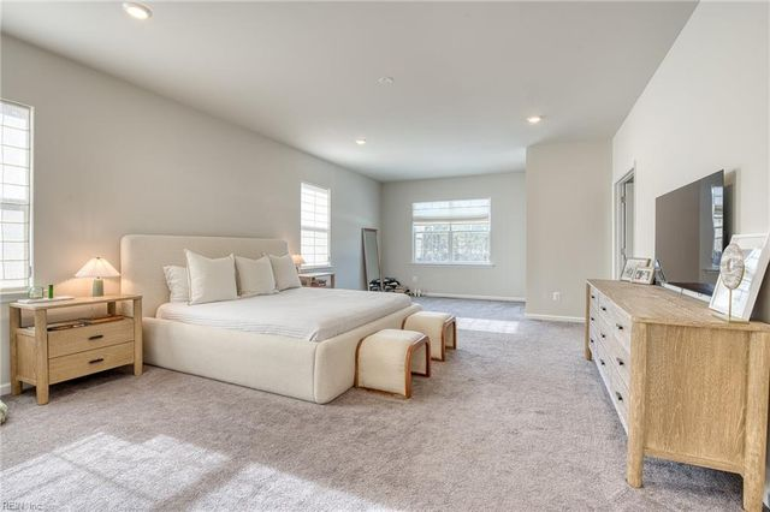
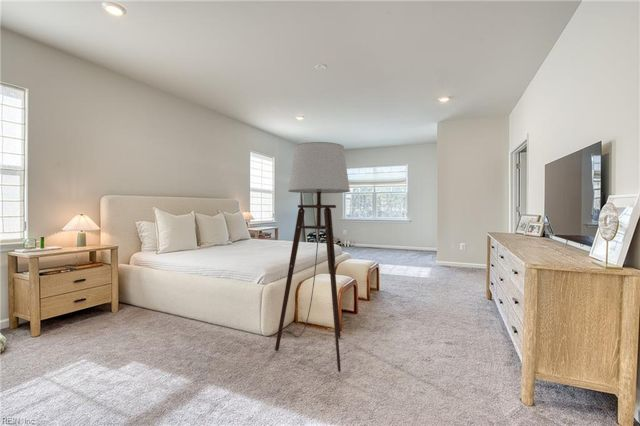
+ floor lamp (316, 250)
